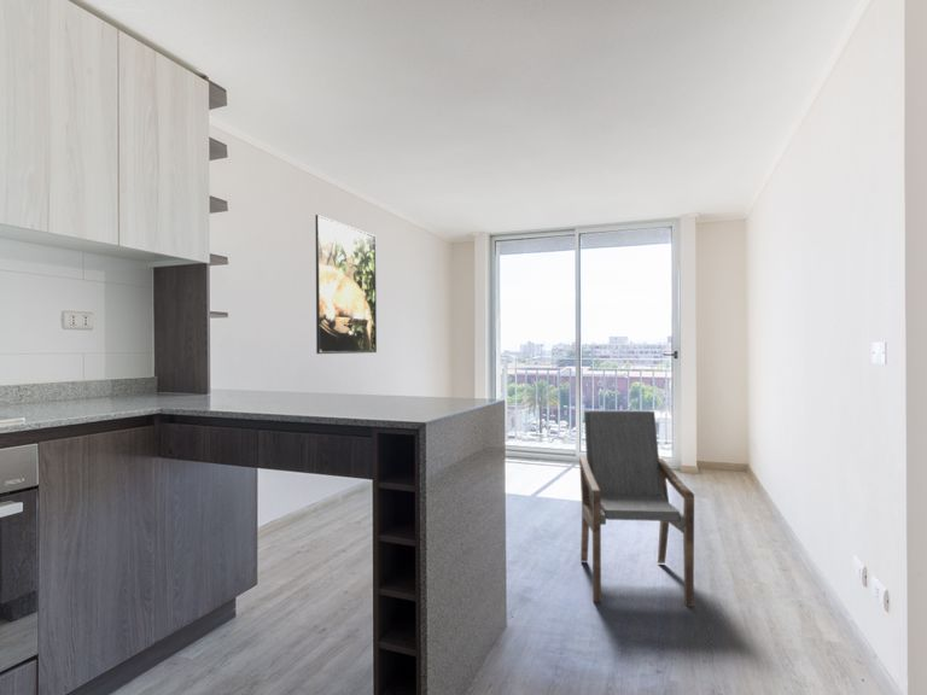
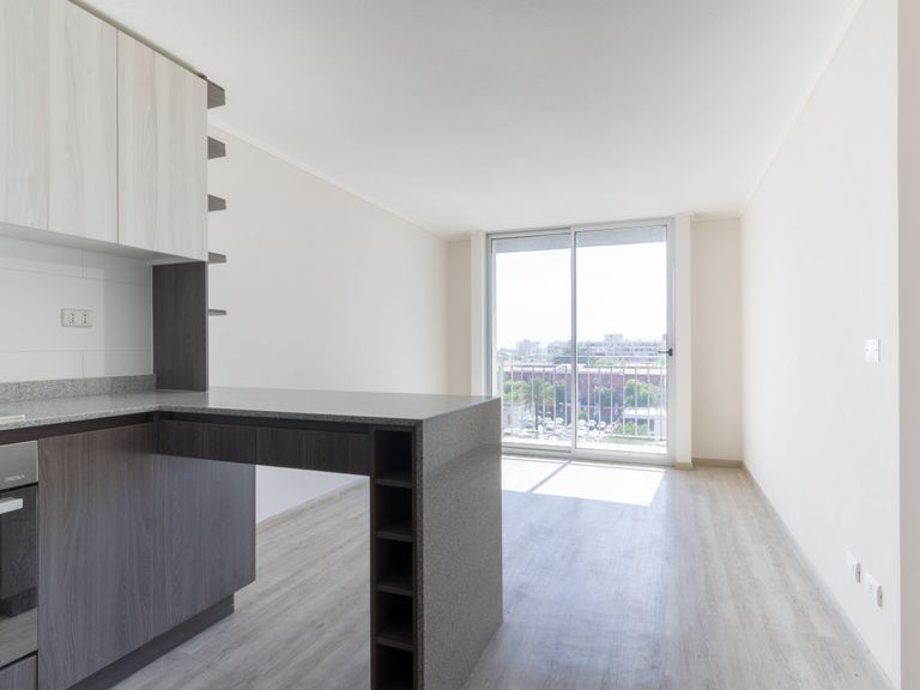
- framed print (348, 290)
- armchair (630, 497)
